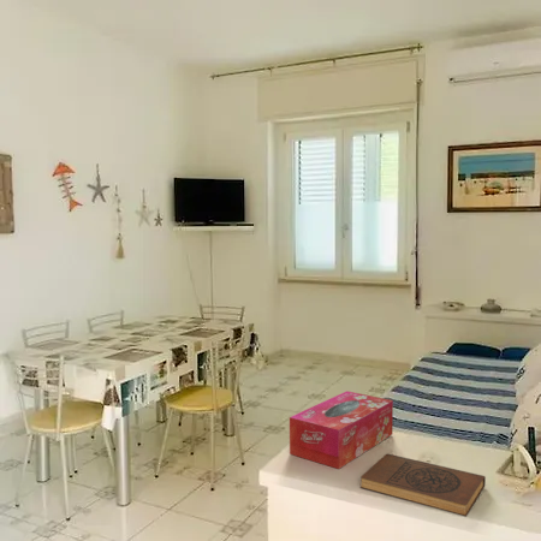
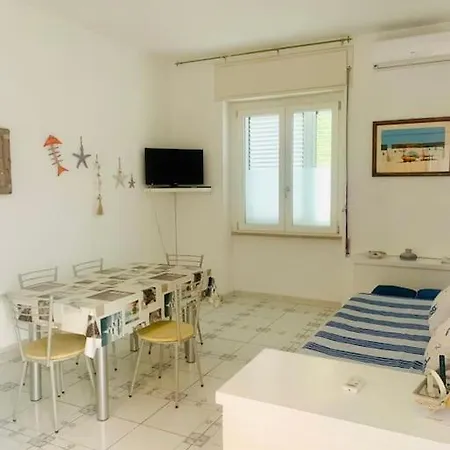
- book (422, 481)
- tissue box (343, 426)
